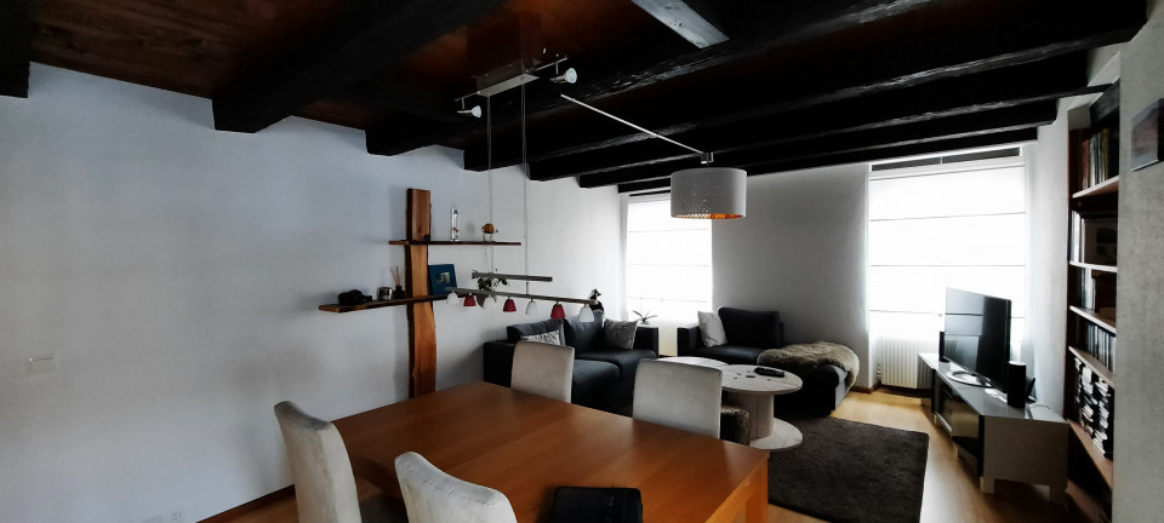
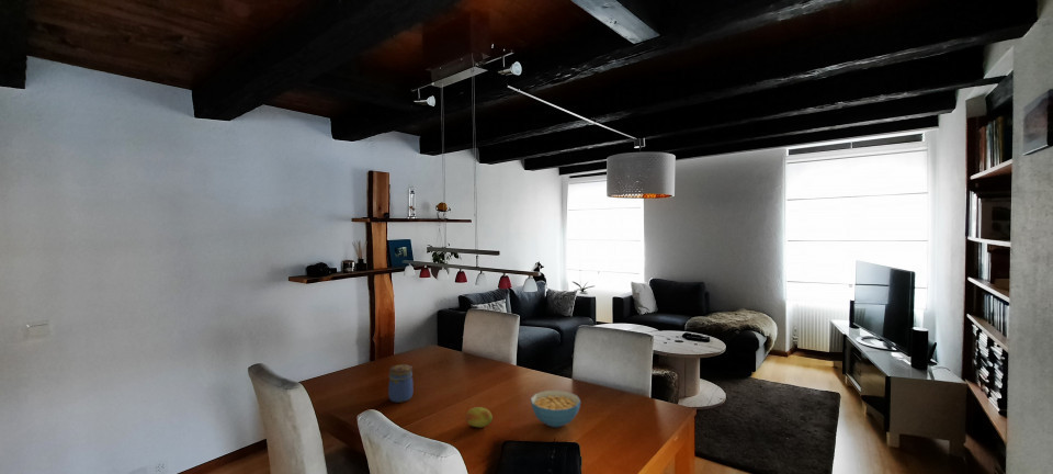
+ jar (401, 382)
+ cereal bowl (555, 411)
+ fruit (478, 417)
